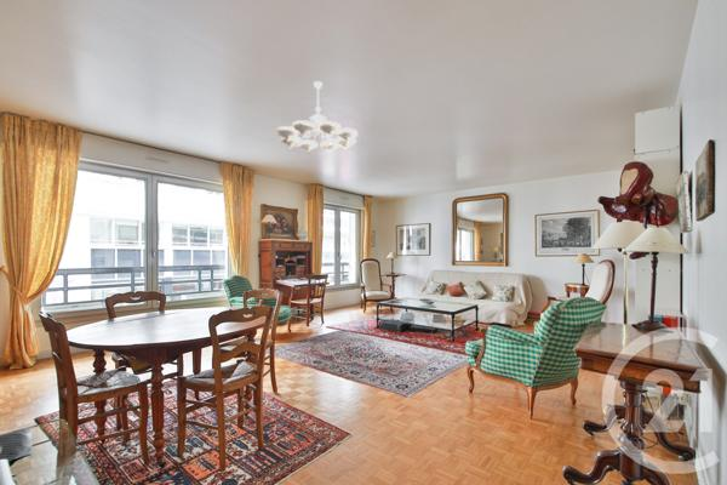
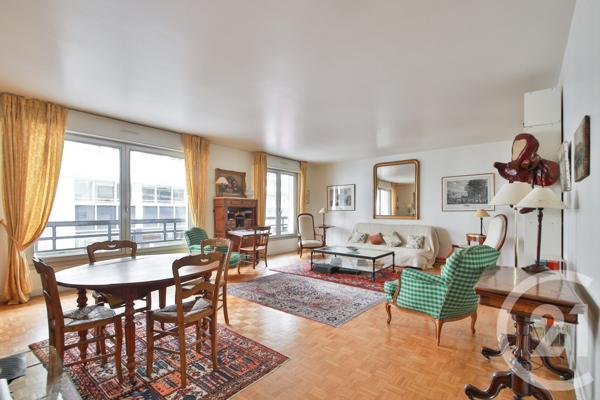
- chandelier (317, 114)
